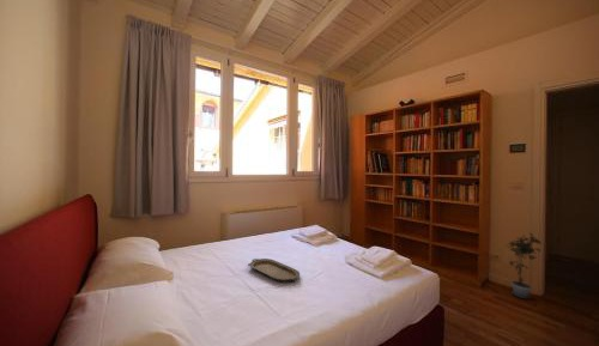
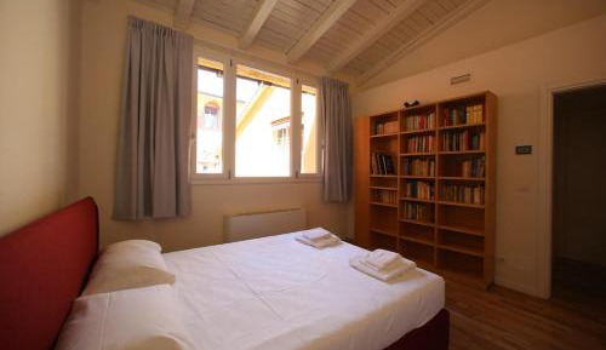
- serving tray (273, 269)
- potted plant (522, 265)
